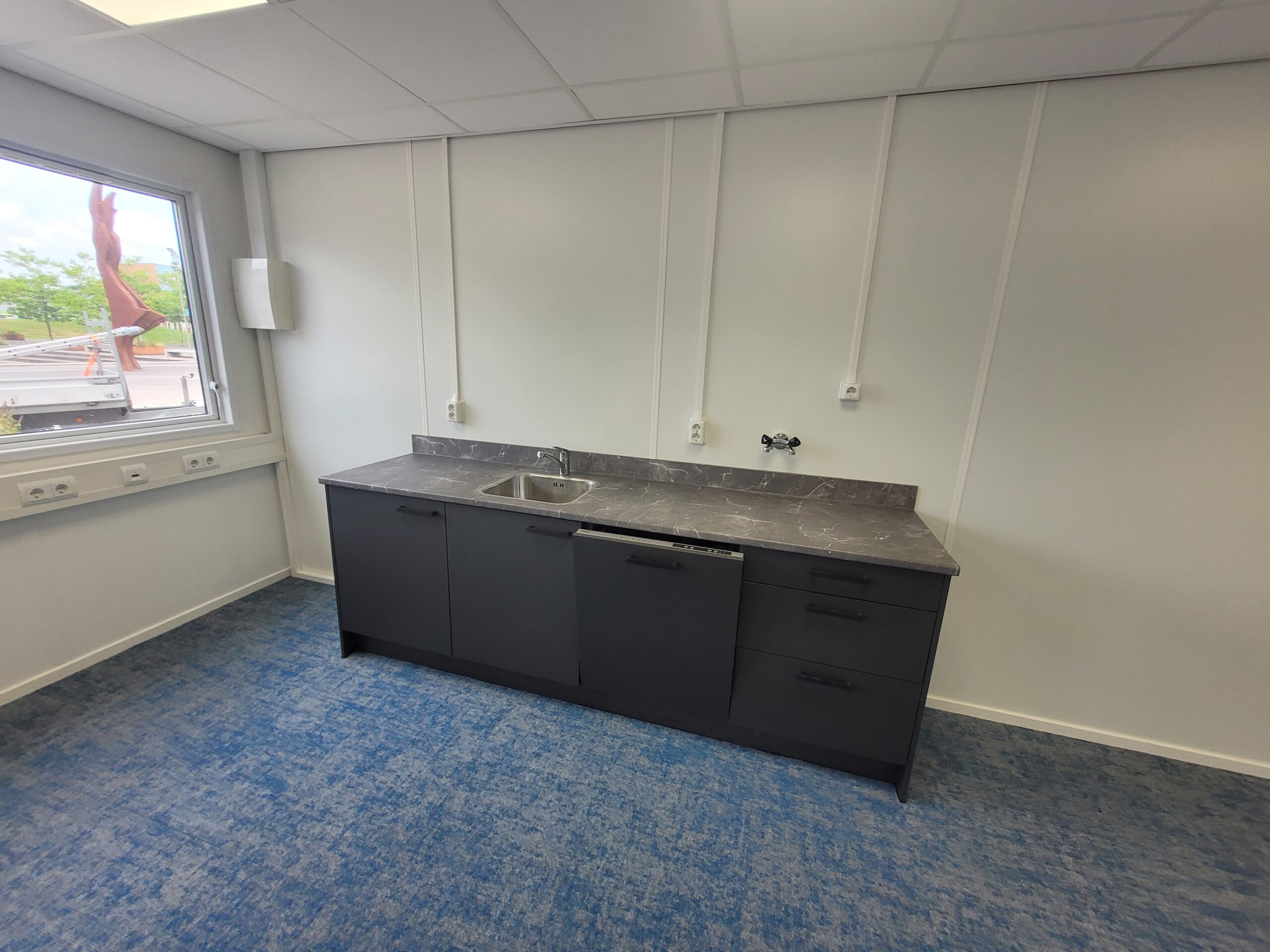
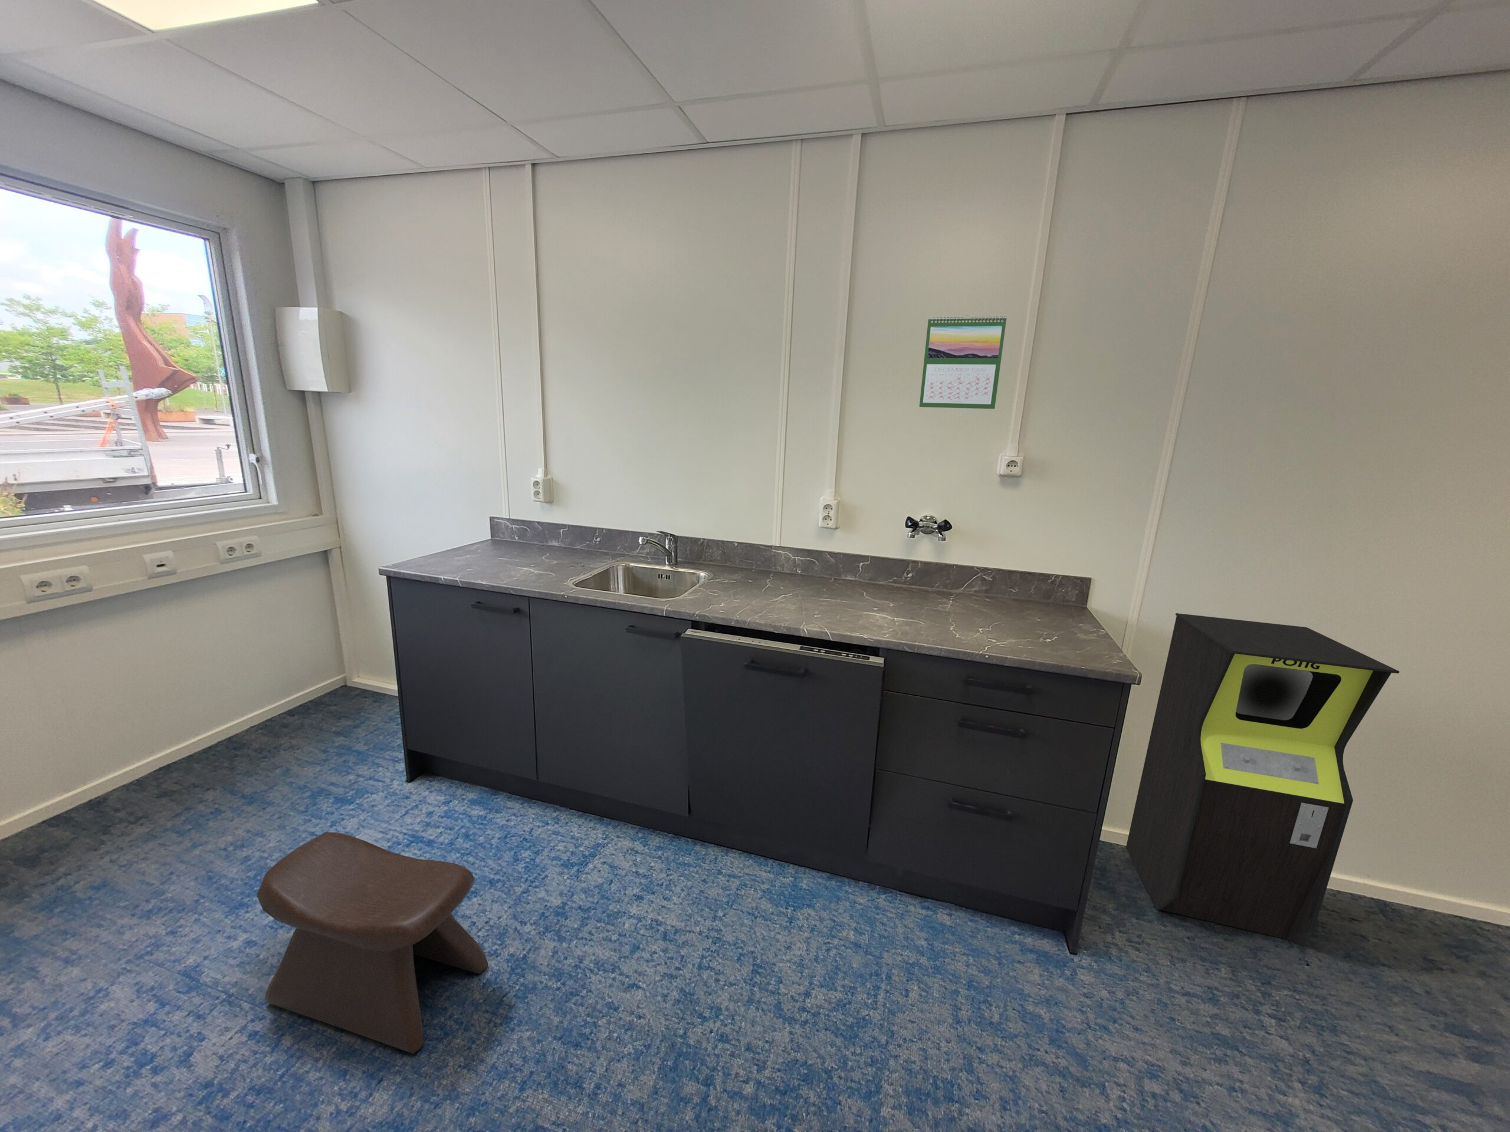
+ stool (376, 929)
+ storage cabinet (1237, 775)
+ calendar (962, 361)
